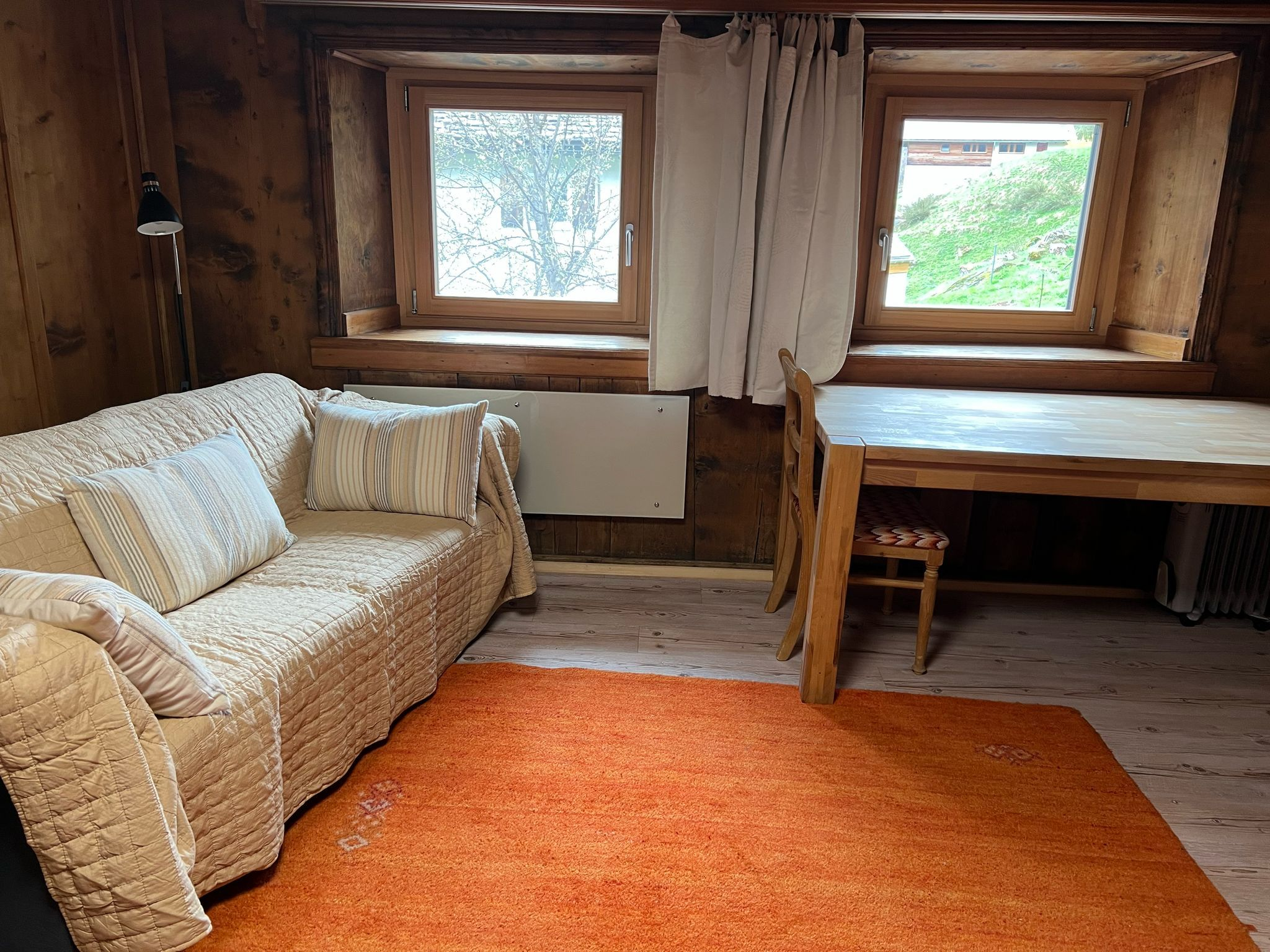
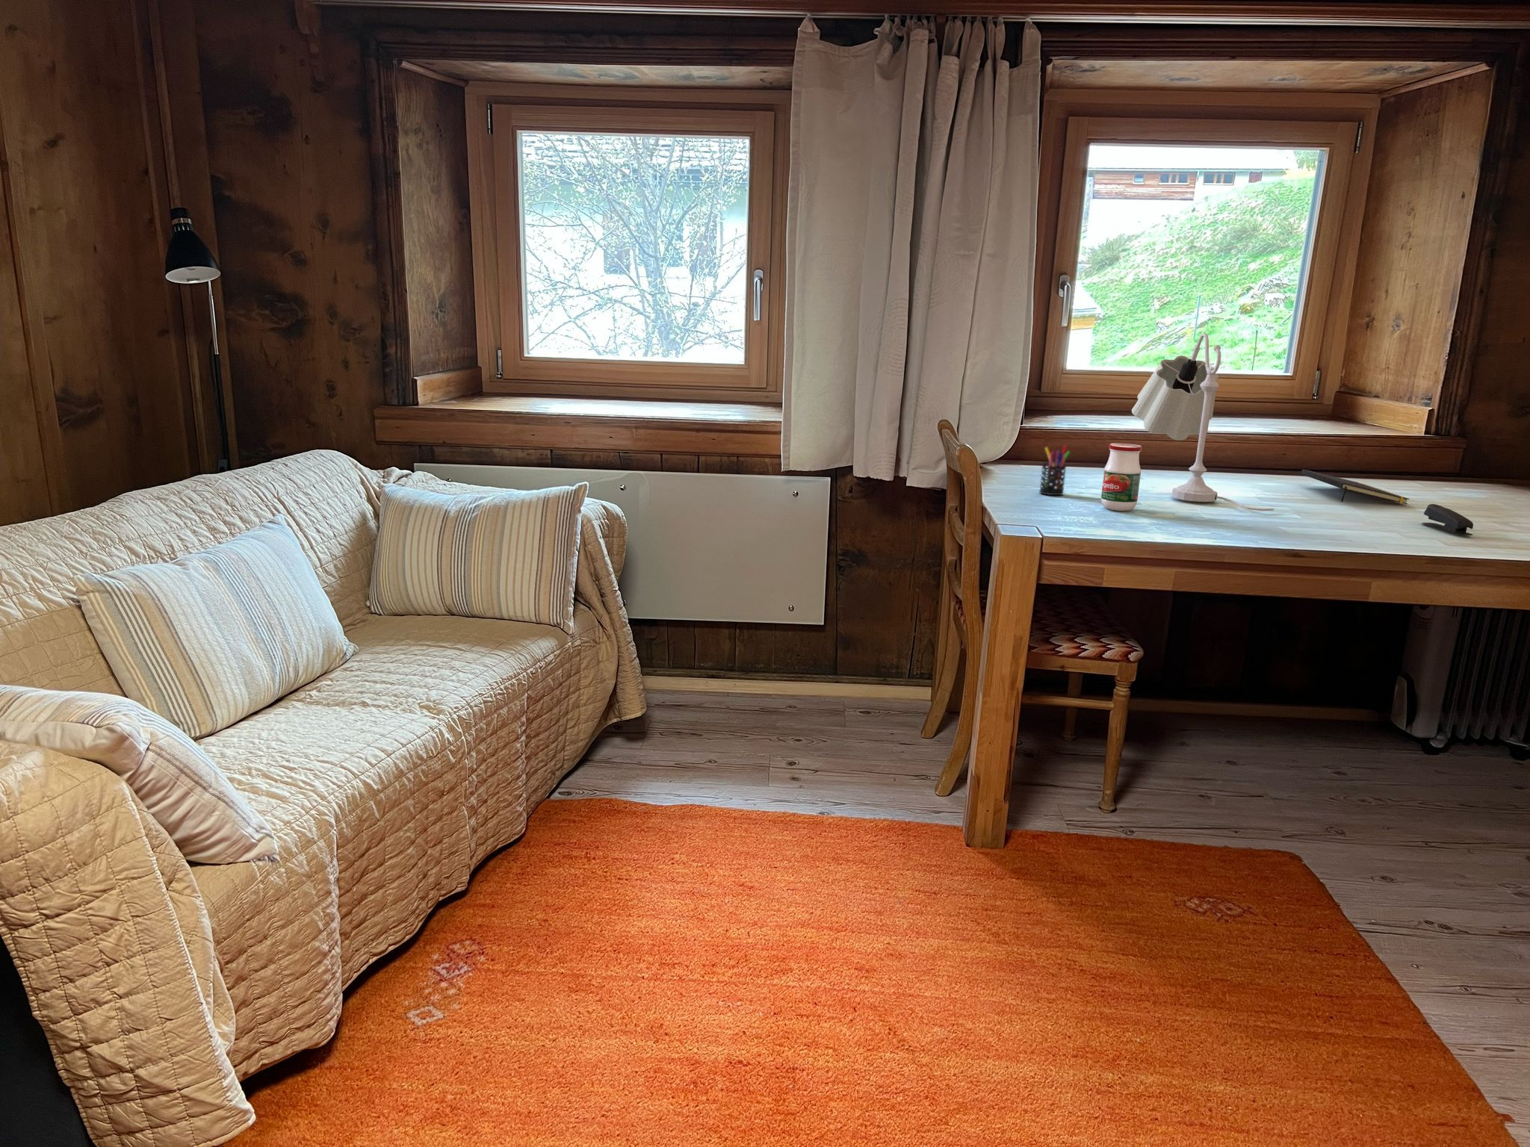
+ stapler (1448, 519)
+ pen holder (1057, 469)
+ jar (1122, 477)
+ notepad (1352, 486)
+ table lamp (1199, 413)
